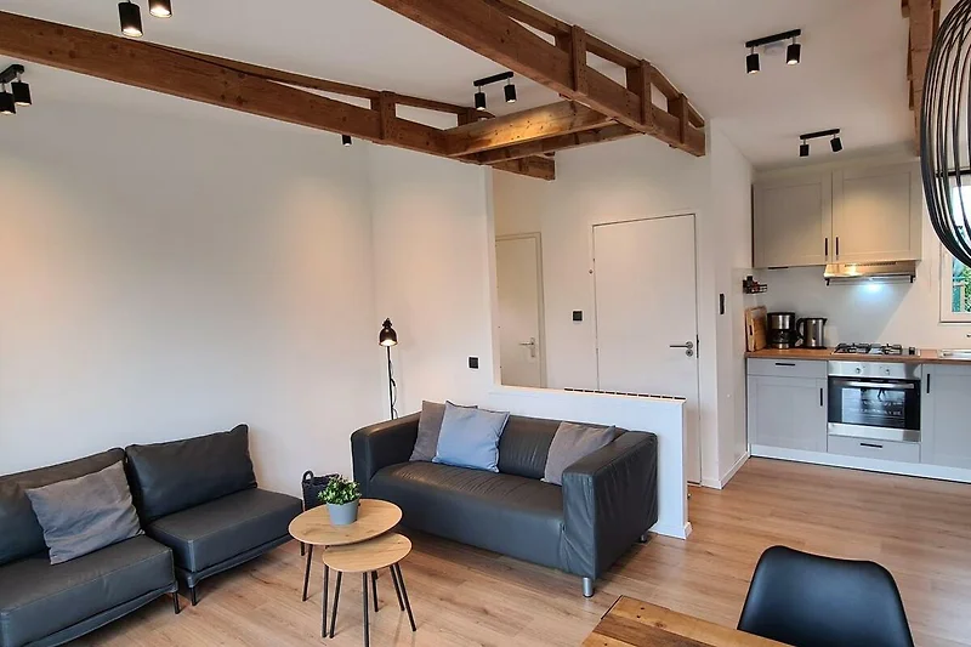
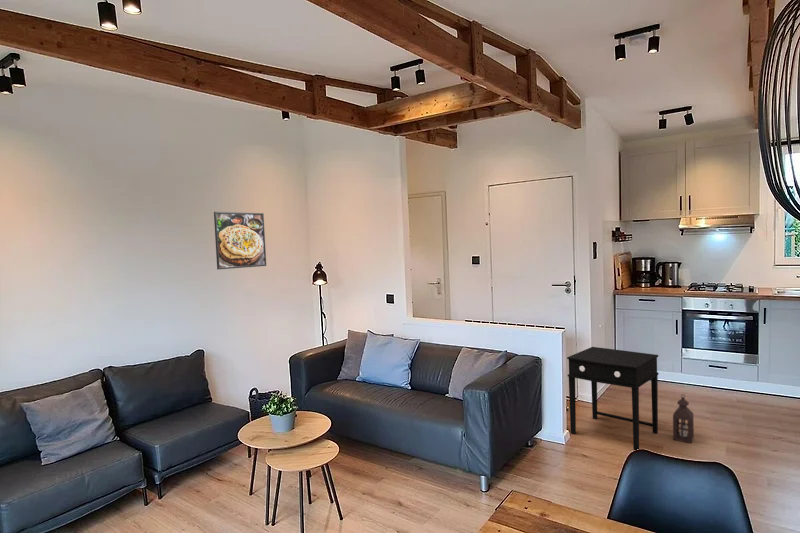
+ lantern (683, 416)
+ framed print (241, 240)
+ side table (612, 384)
